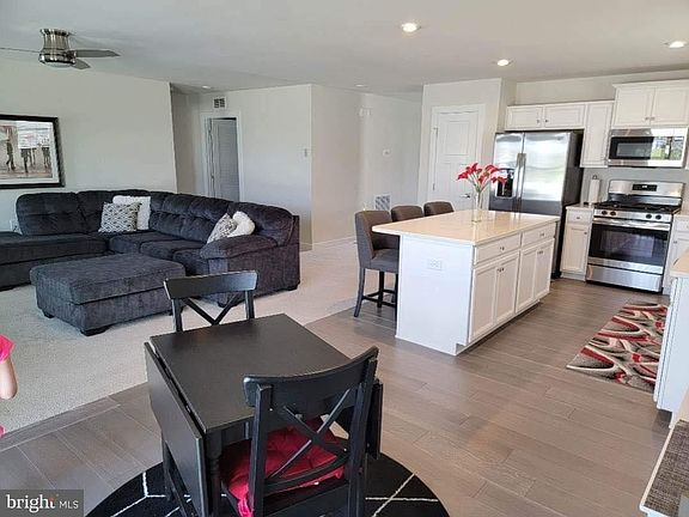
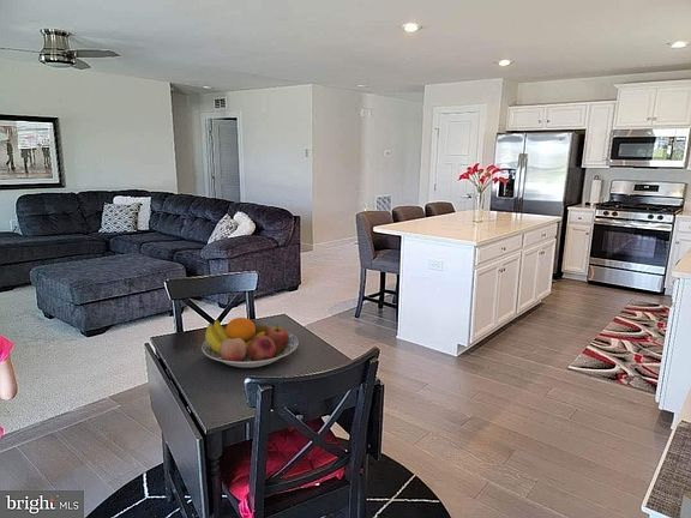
+ fruit bowl (251, 339)
